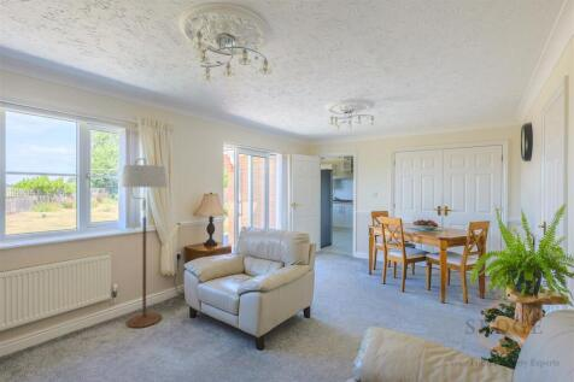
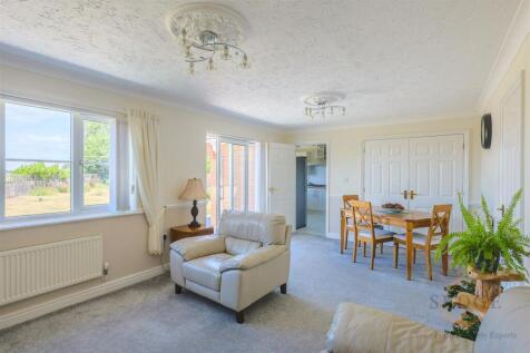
- floor lamp (142, 239)
